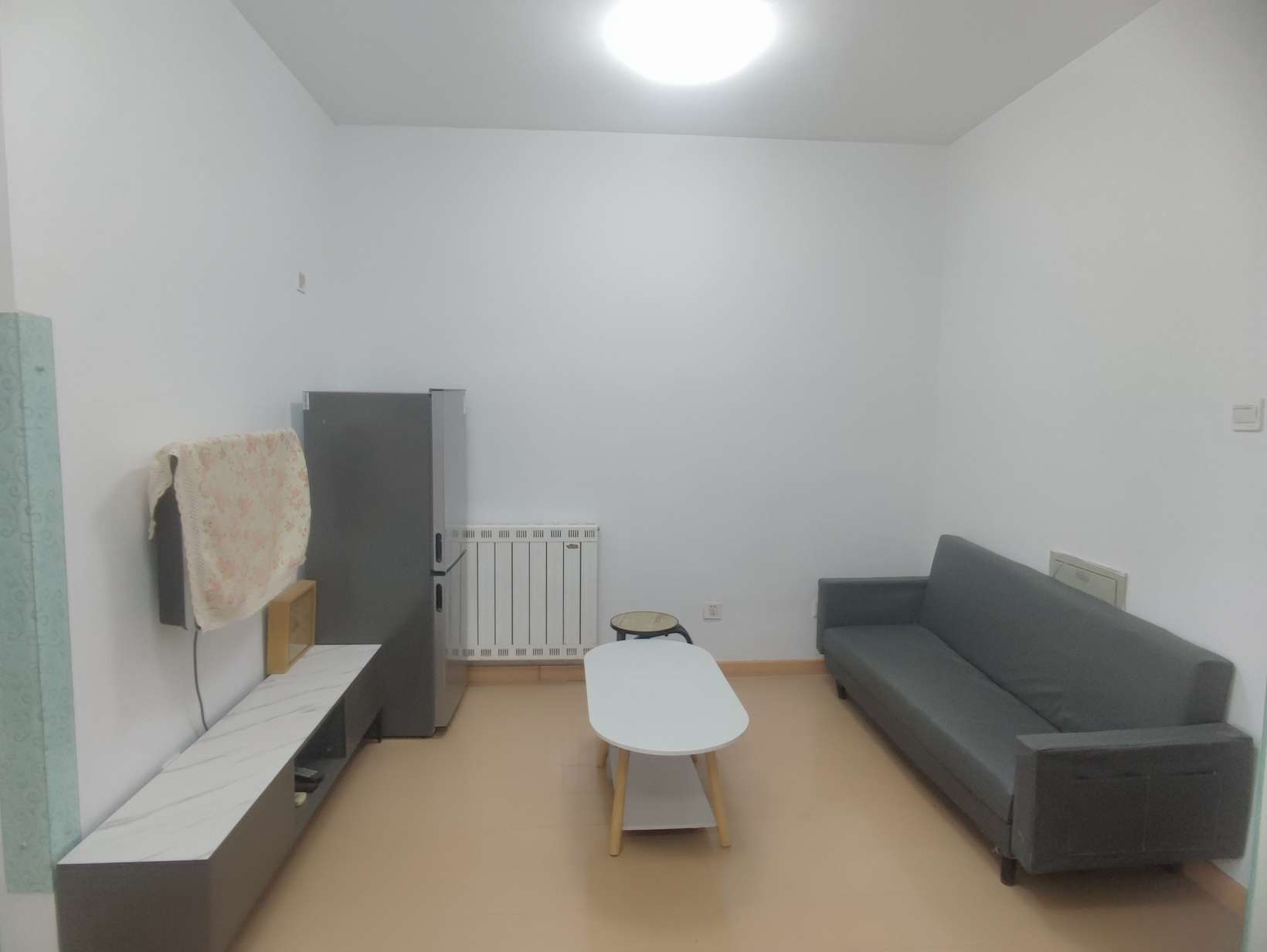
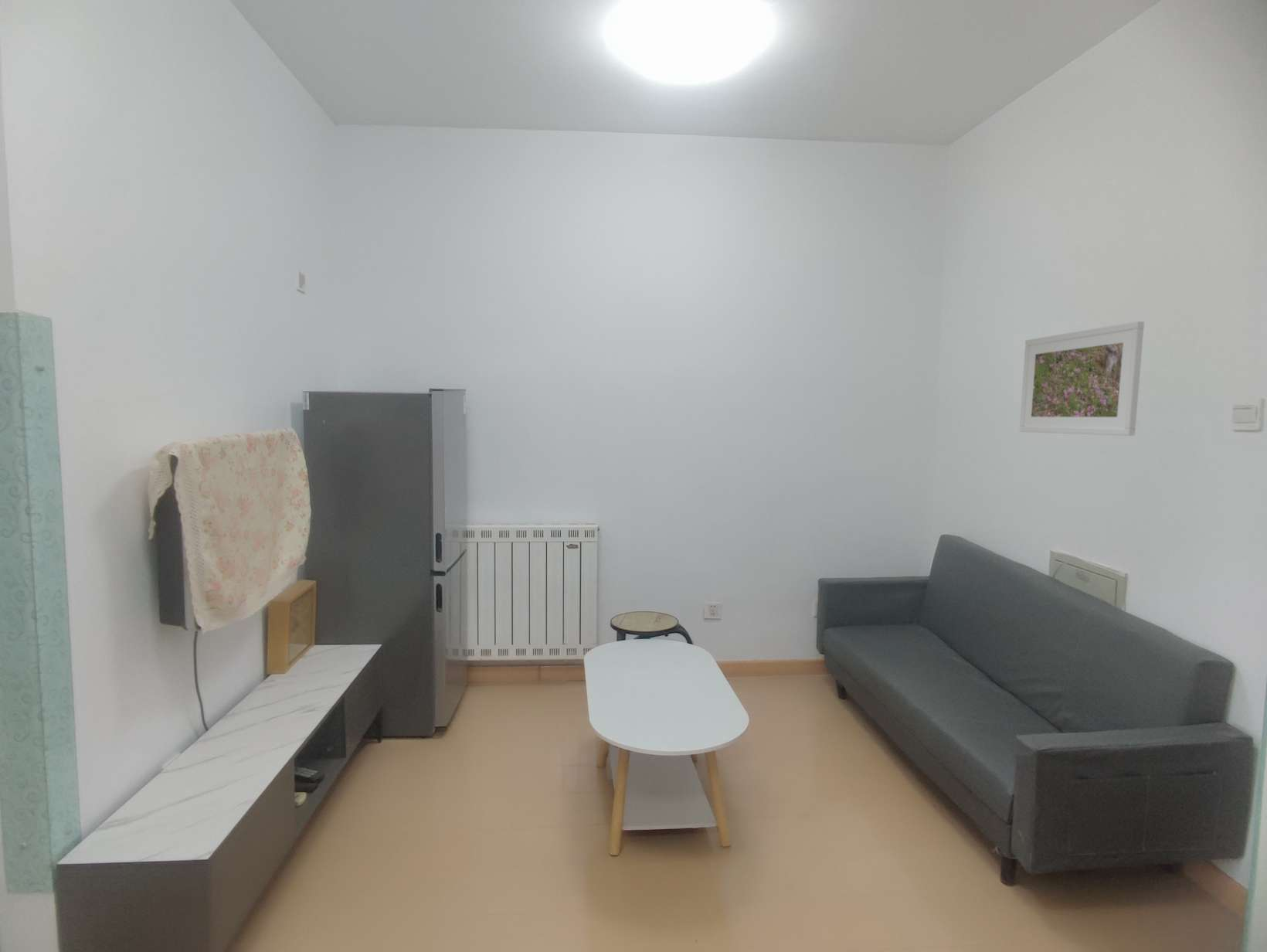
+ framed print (1074, 382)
